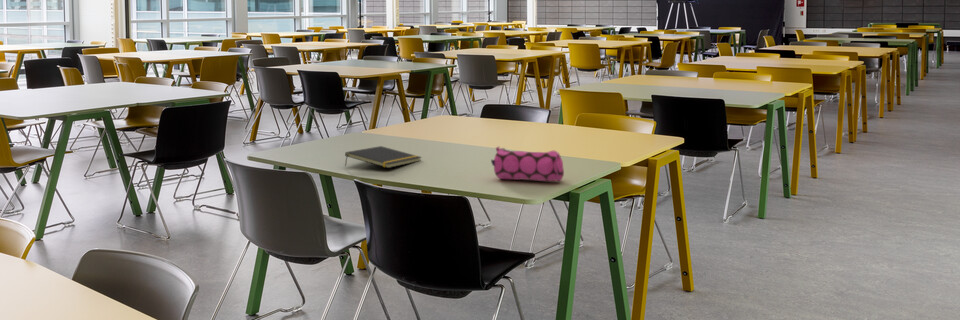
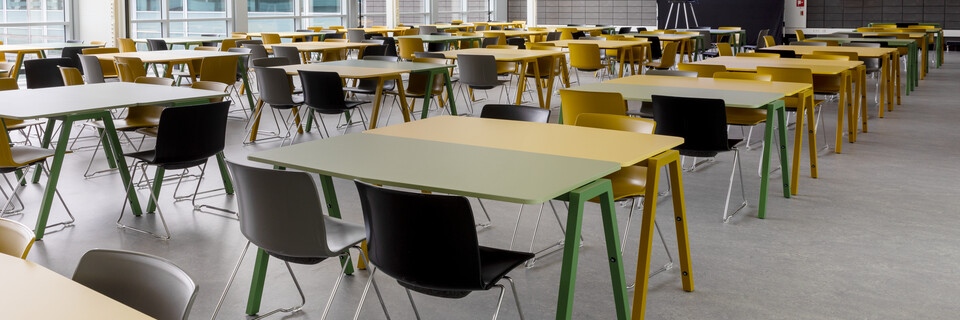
- notepad (384, 156)
- pencil case (528, 163)
